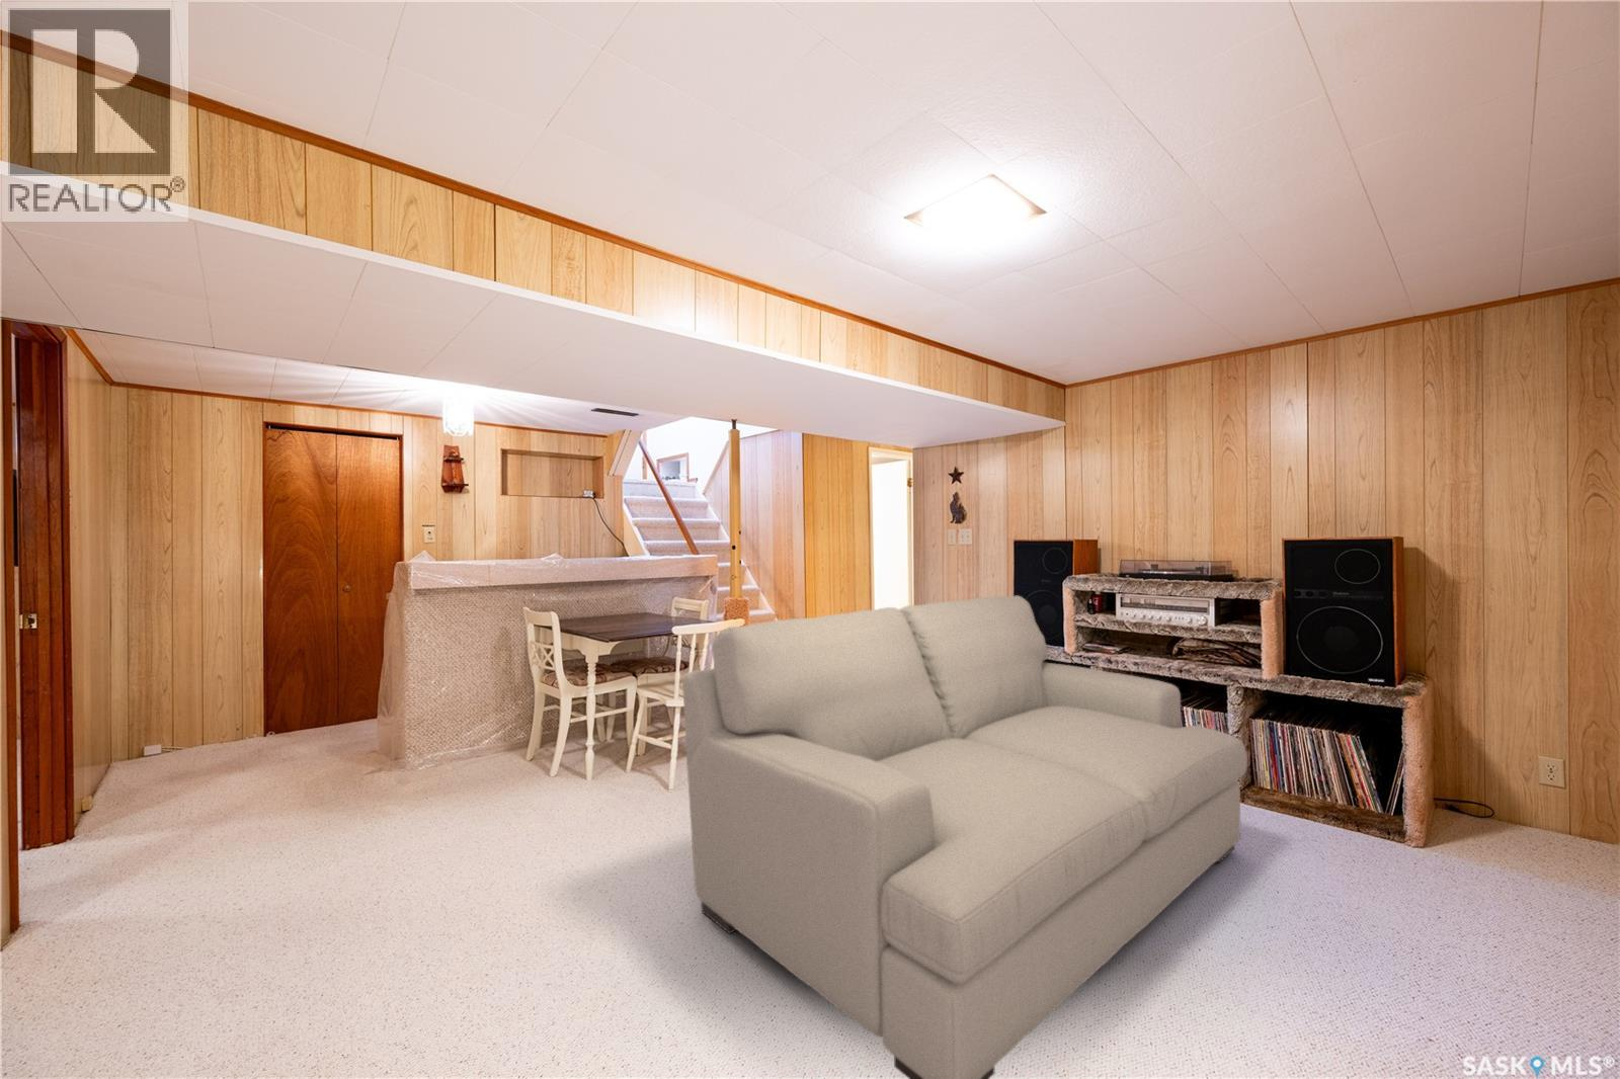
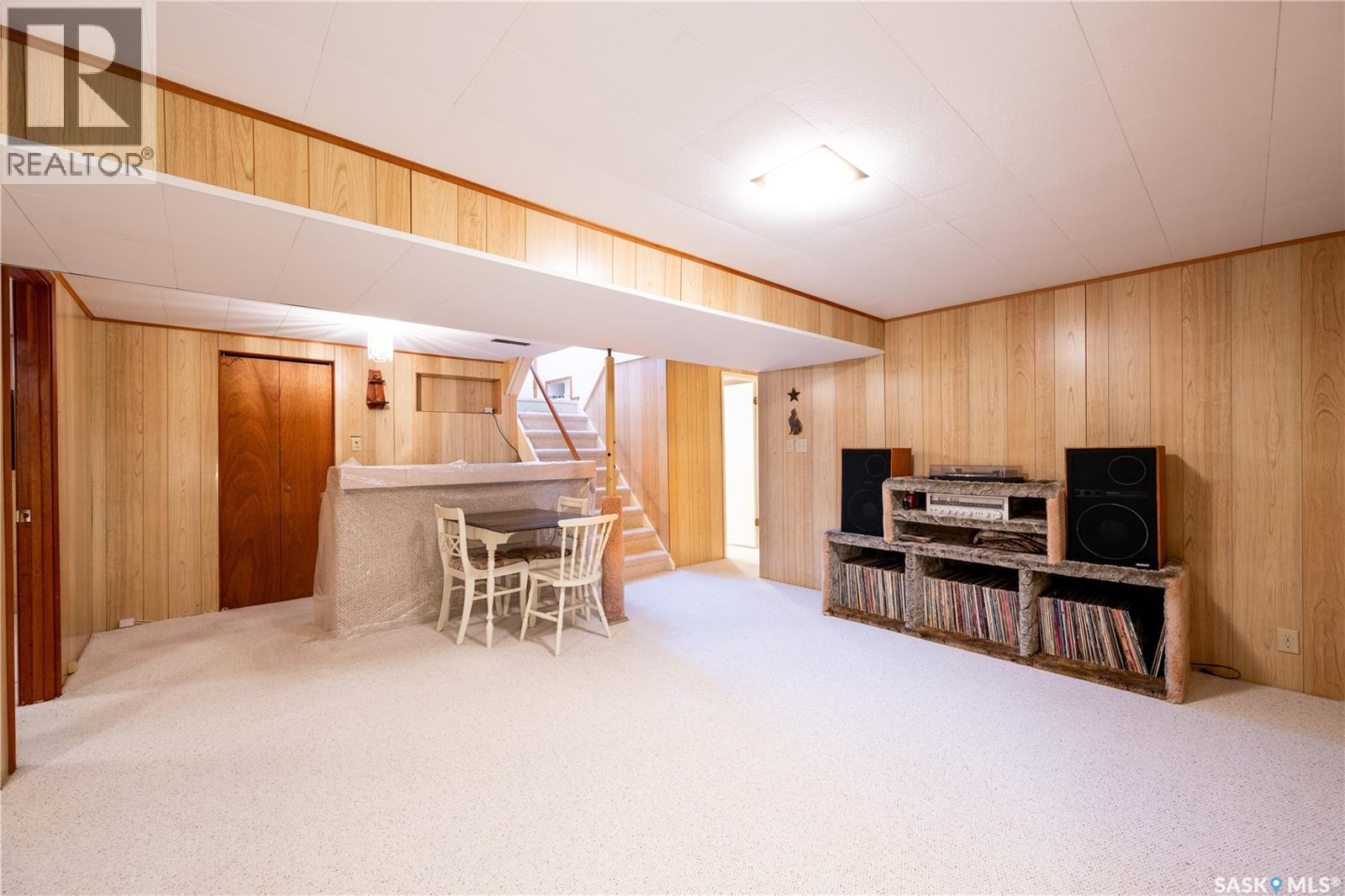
- sofa (983, 745)
